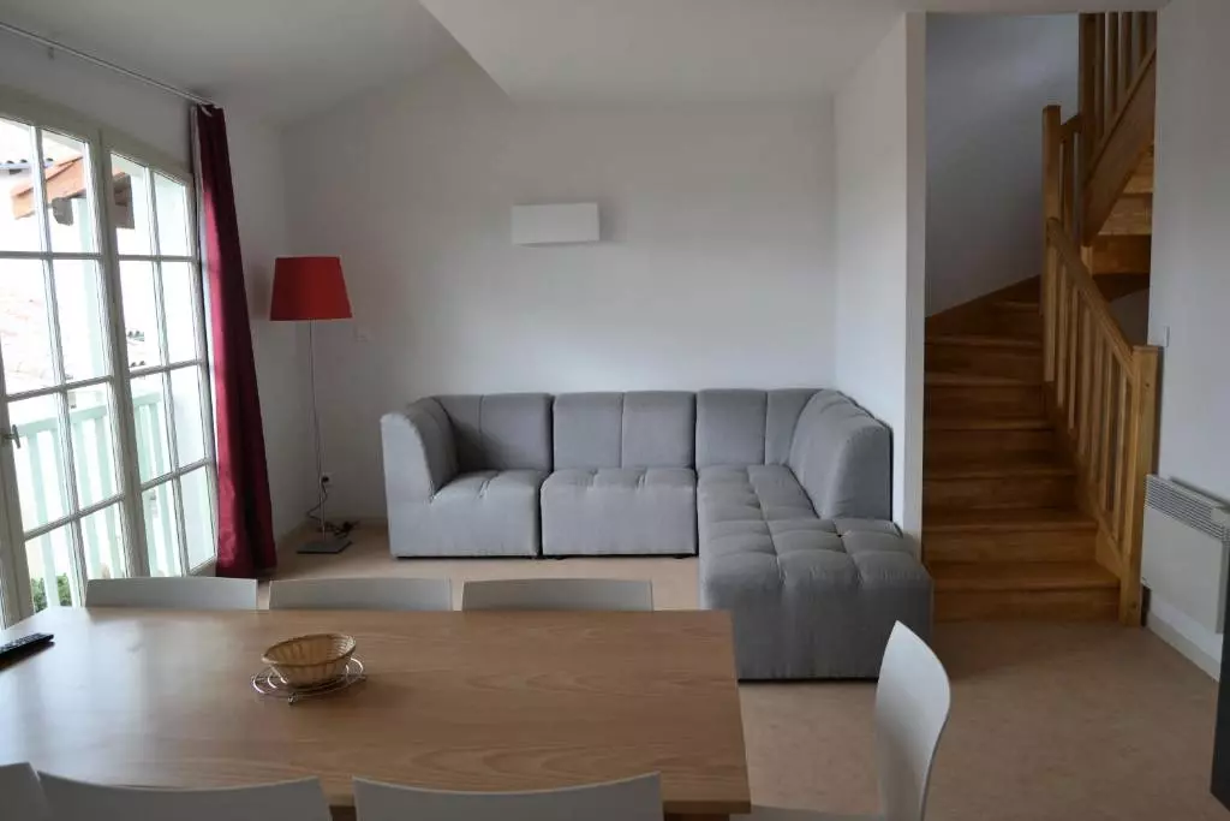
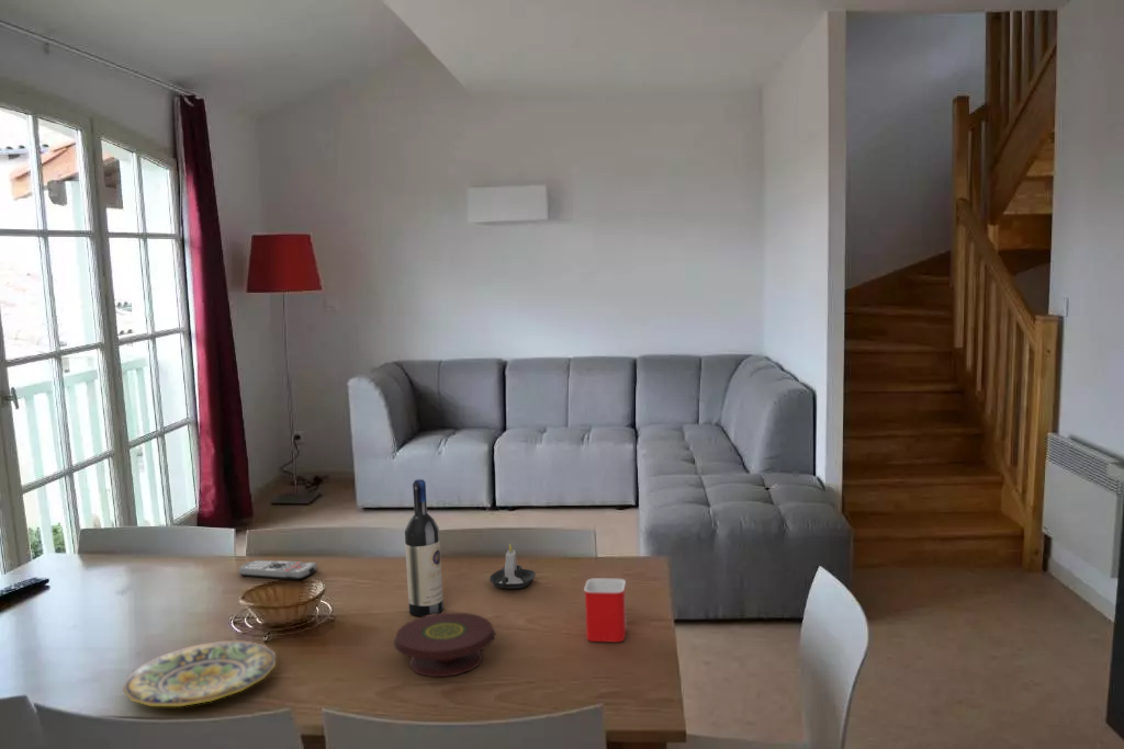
+ plate (202, 677)
+ mug (606, 606)
+ candle (510, 564)
+ remote control (277, 569)
+ trivet (445, 645)
+ wine bottle (423, 545)
